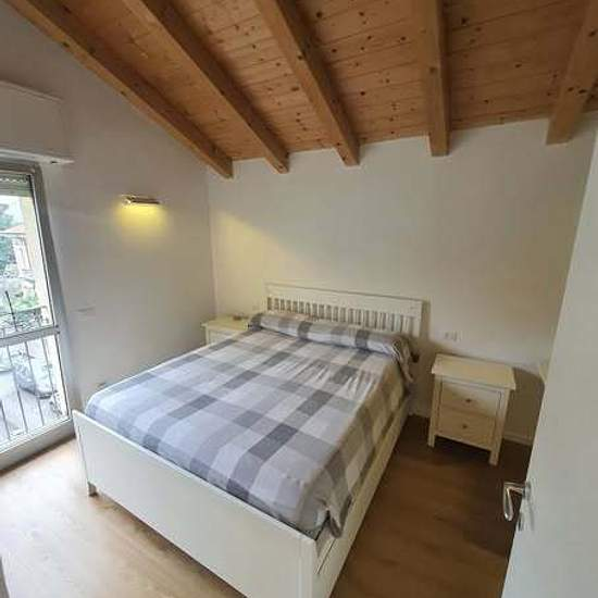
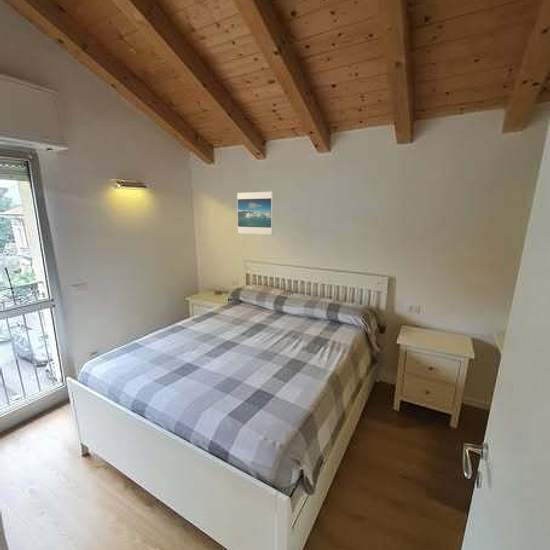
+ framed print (254, 213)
